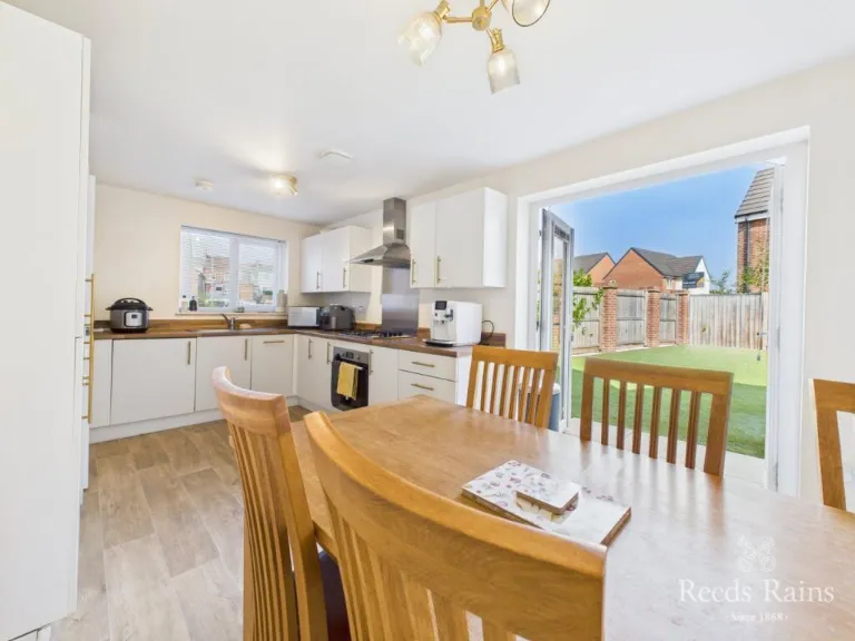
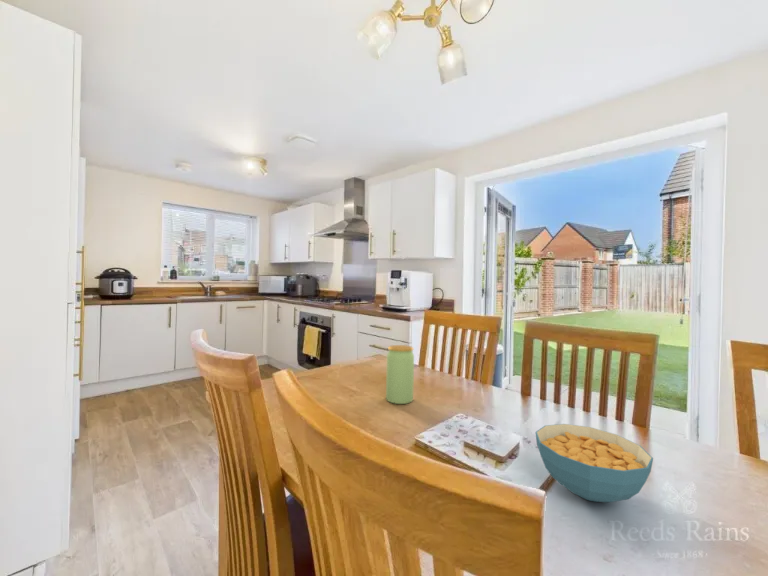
+ cereal bowl (589, 468)
+ jar (400, 373)
